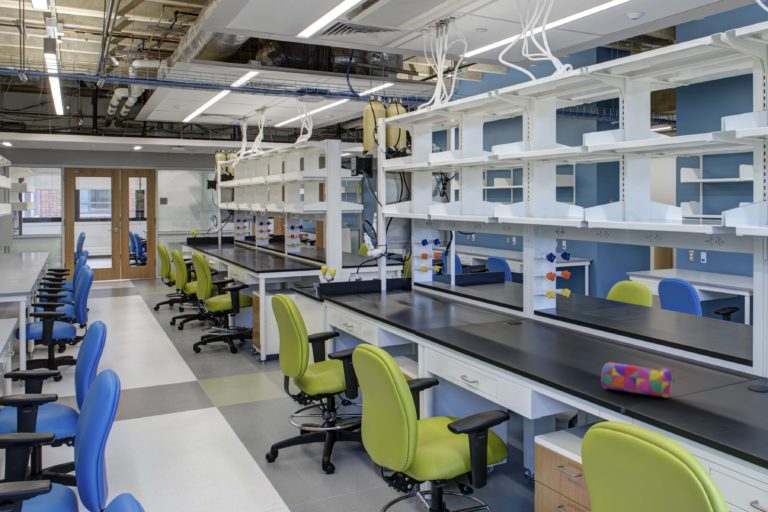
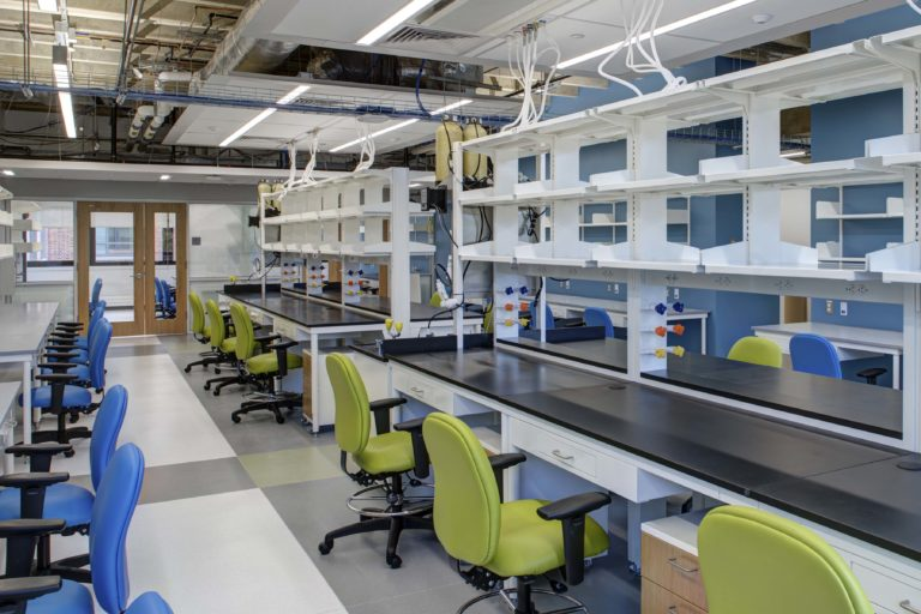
- pencil case (637, 378)
